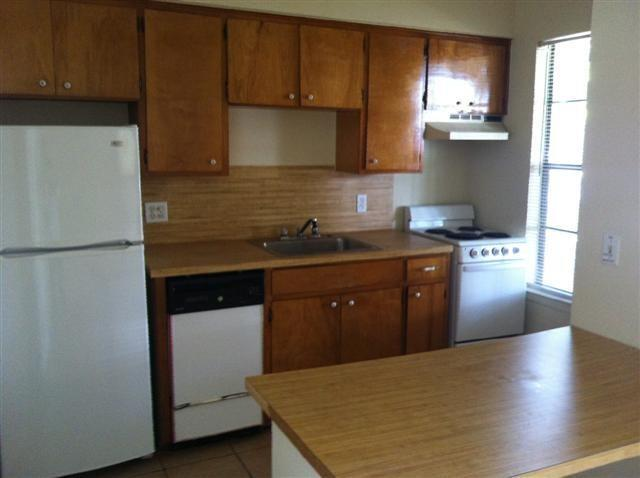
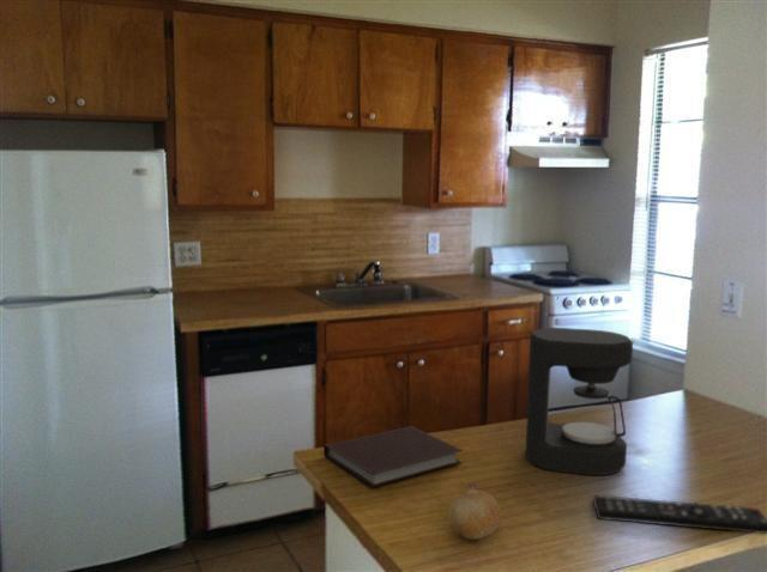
+ notebook (392, 454)
+ coffee maker (578, 395)
+ remote control (678, 512)
+ fruit (475, 511)
